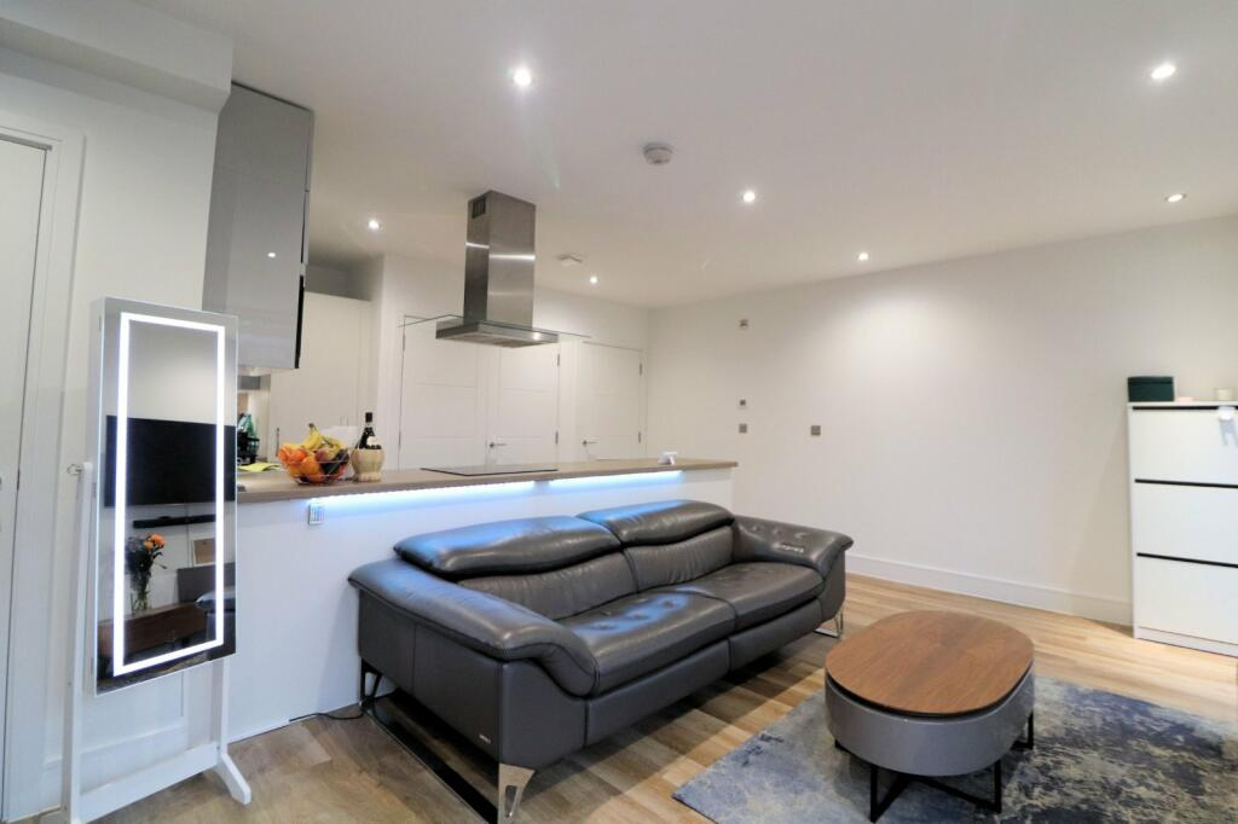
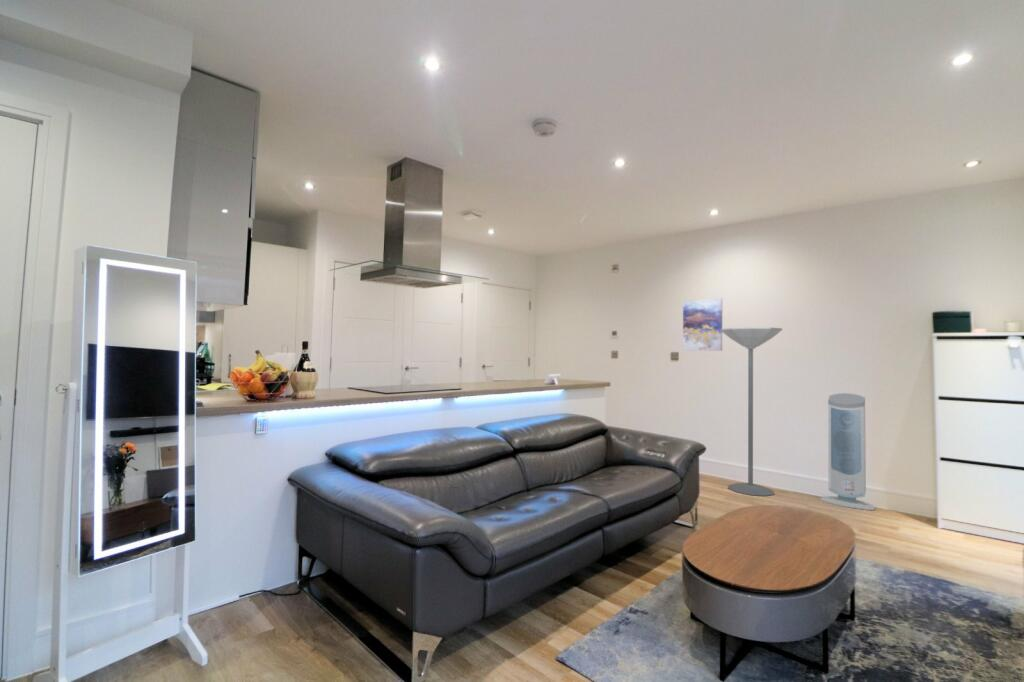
+ air purifier (846, 448)
+ floor lamp (750, 408)
+ wall art (702, 325)
